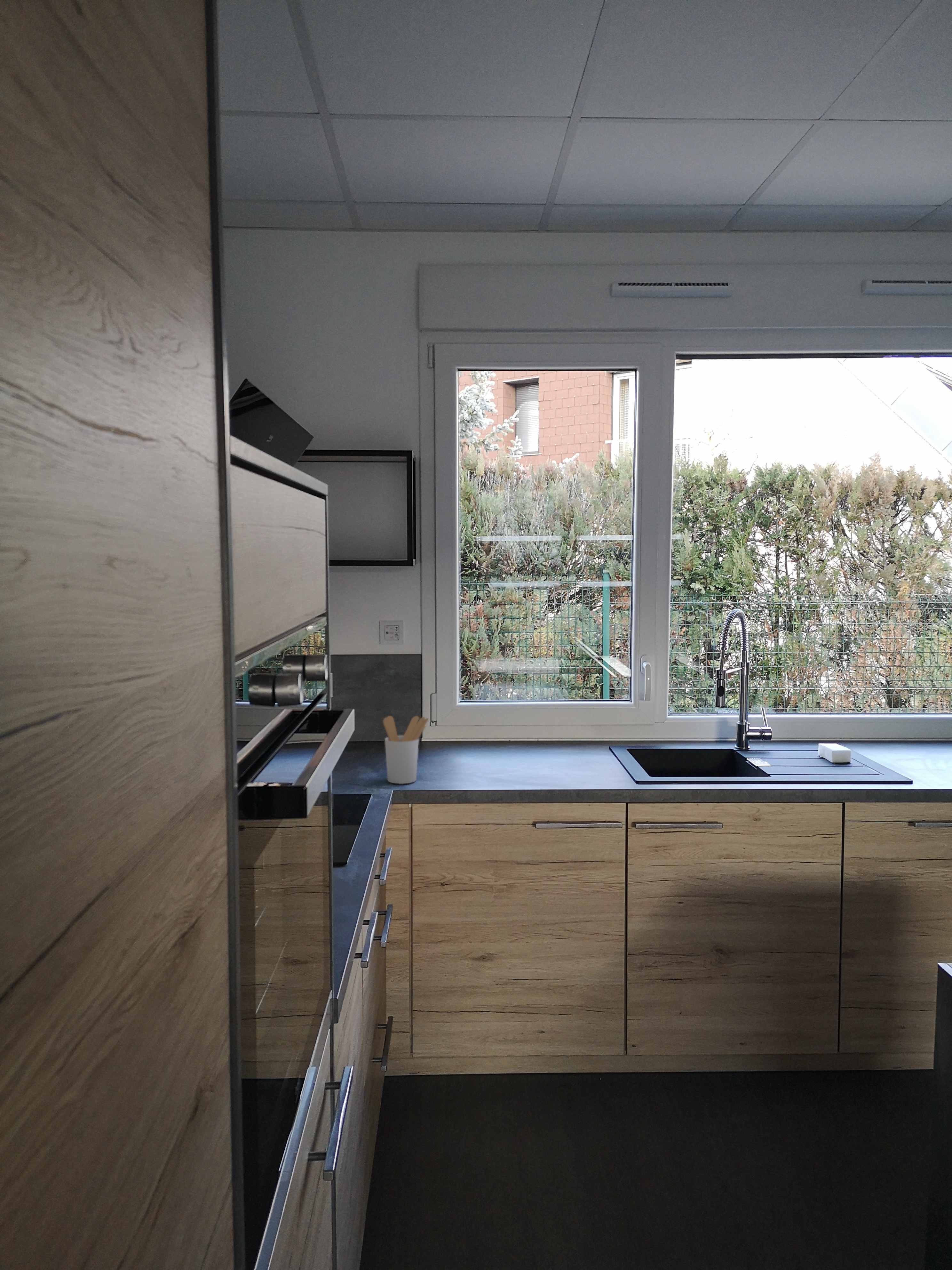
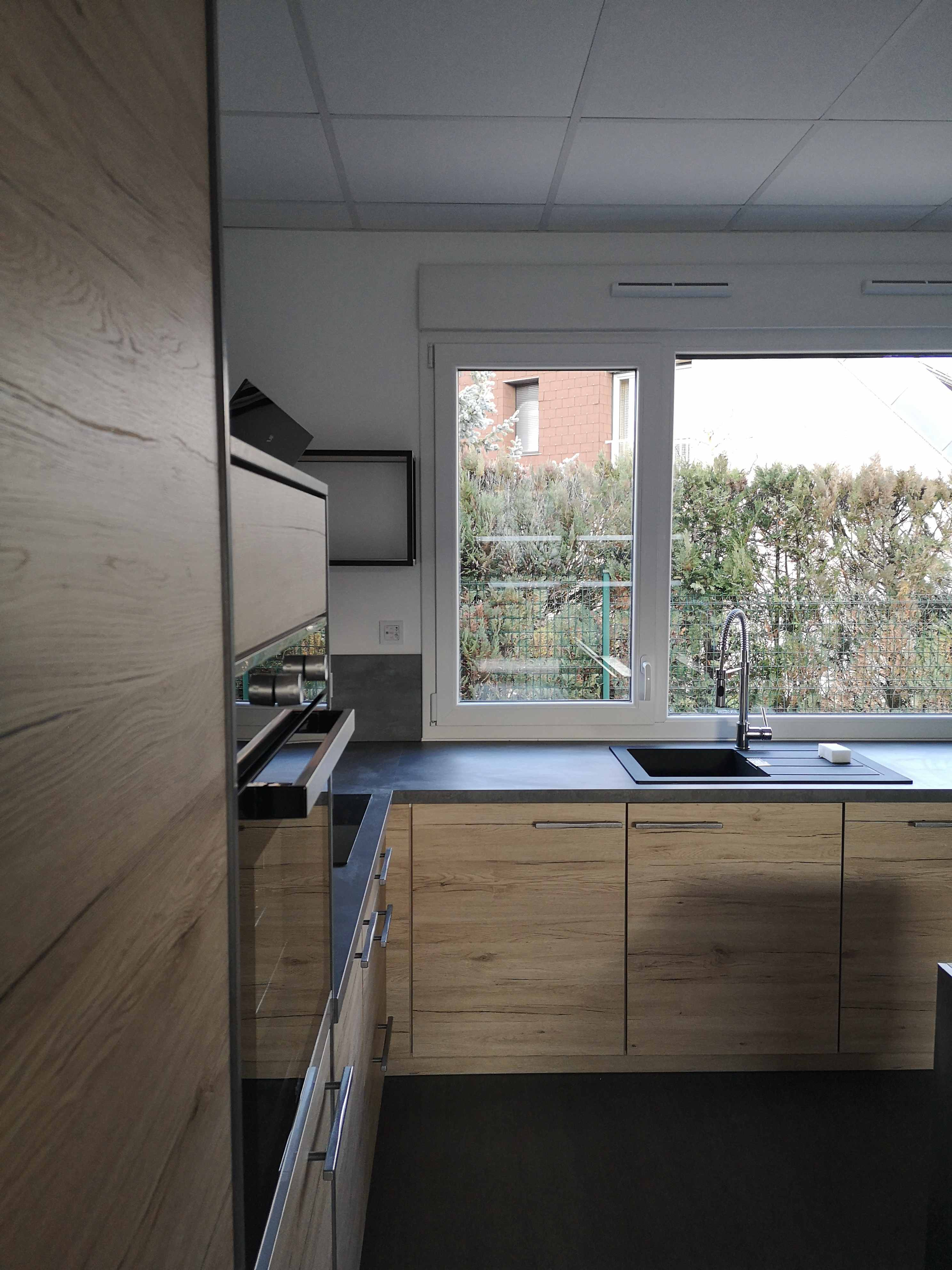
- utensil holder (408, 748)
